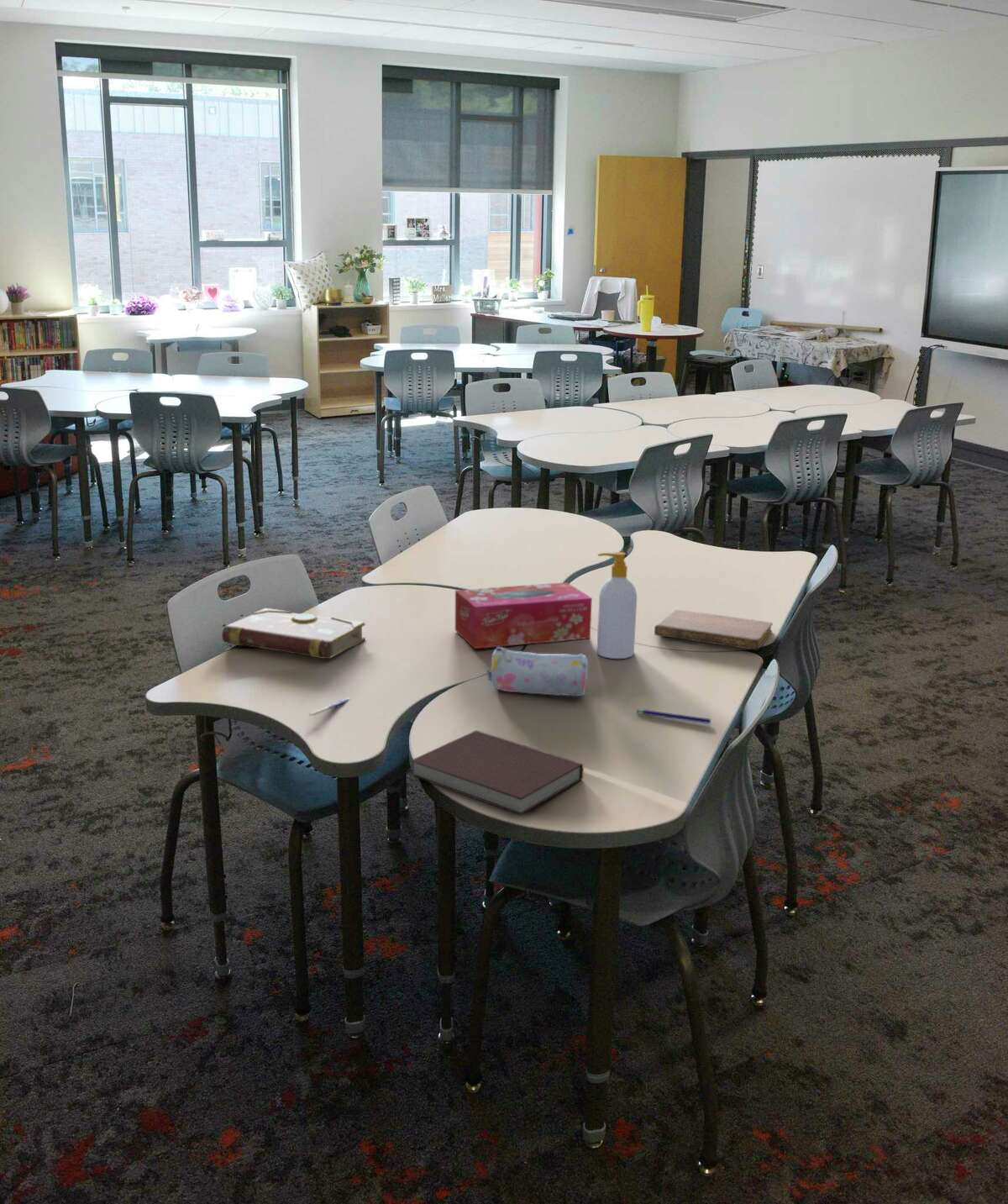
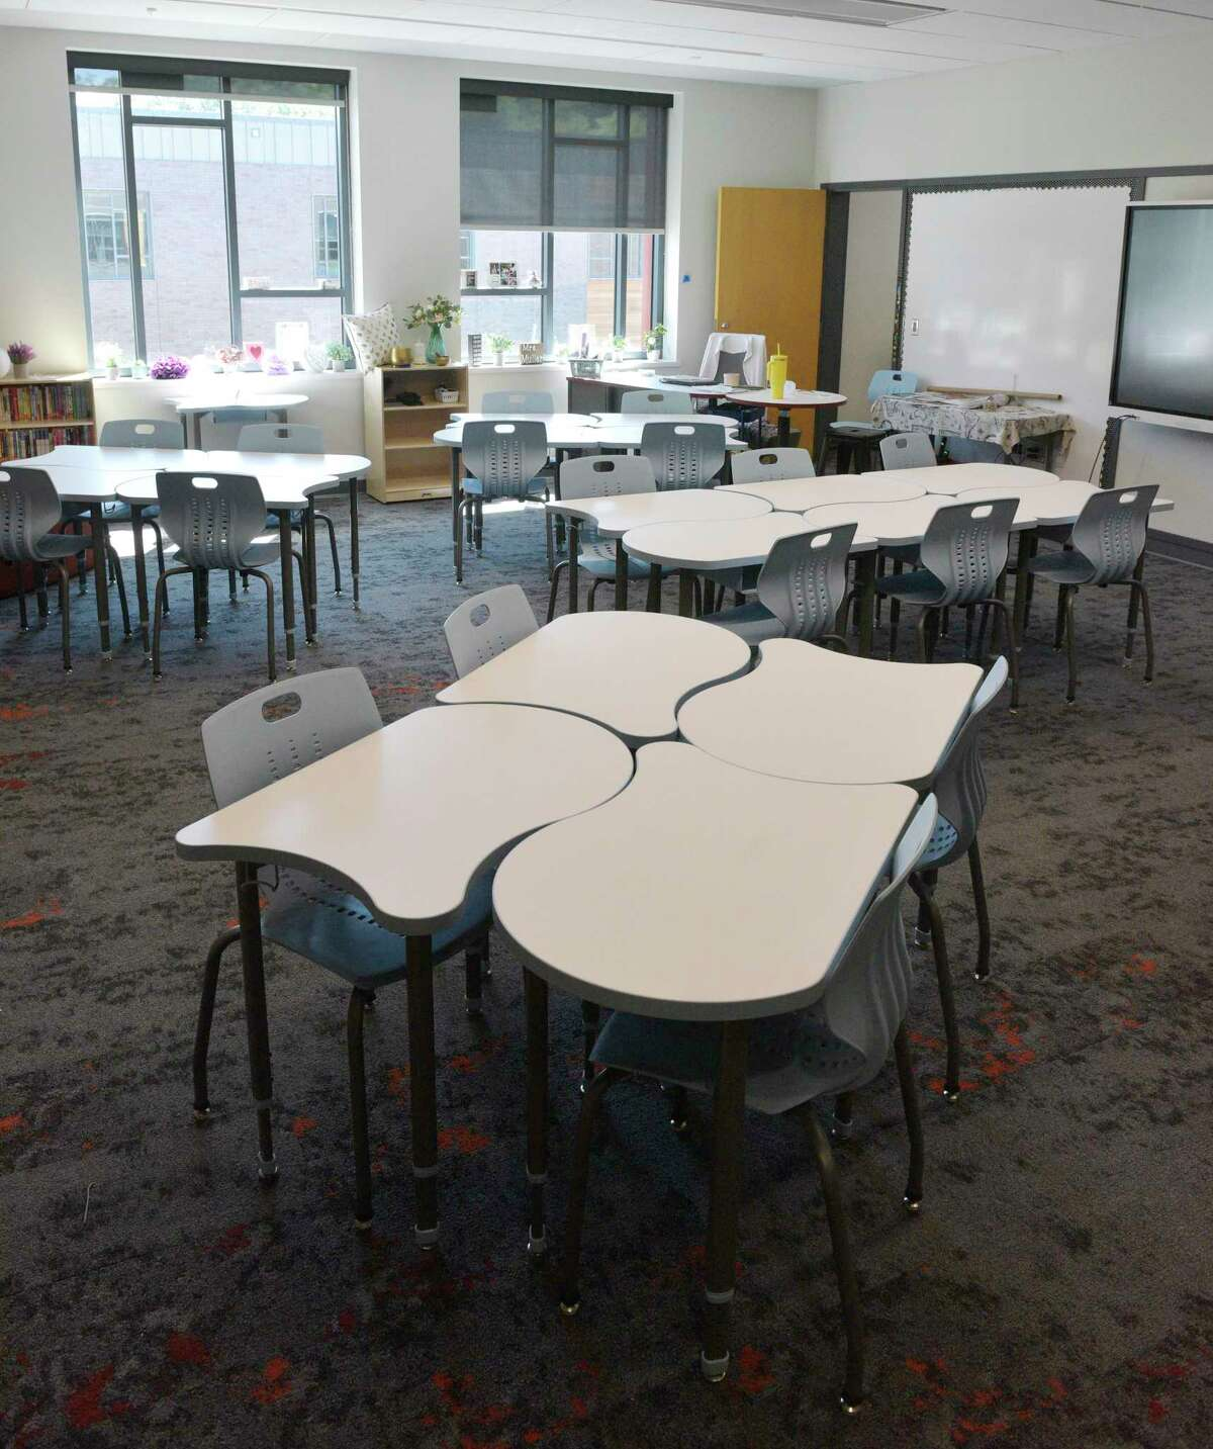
- pen (673, 716)
- notebook (496, 770)
- tissue box (522, 614)
- pencil case (539, 670)
- book (294, 633)
- pen (331, 706)
- soap bottle (616, 603)
- notebook (714, 628)
